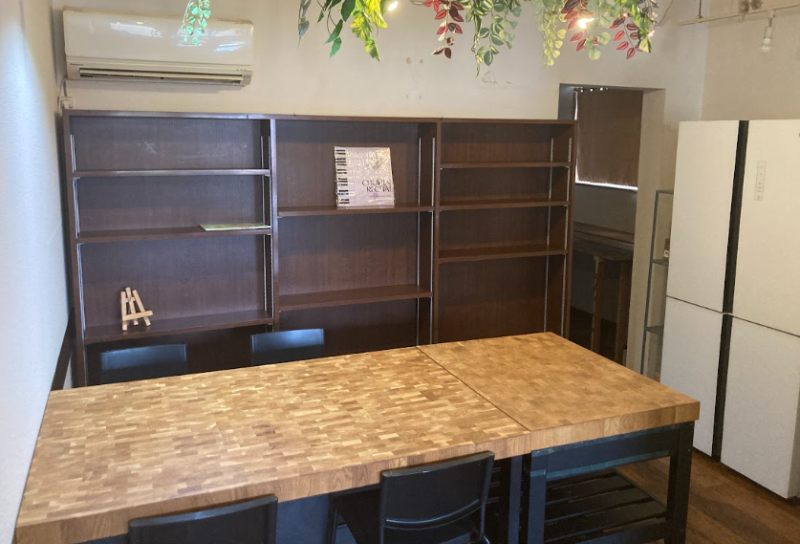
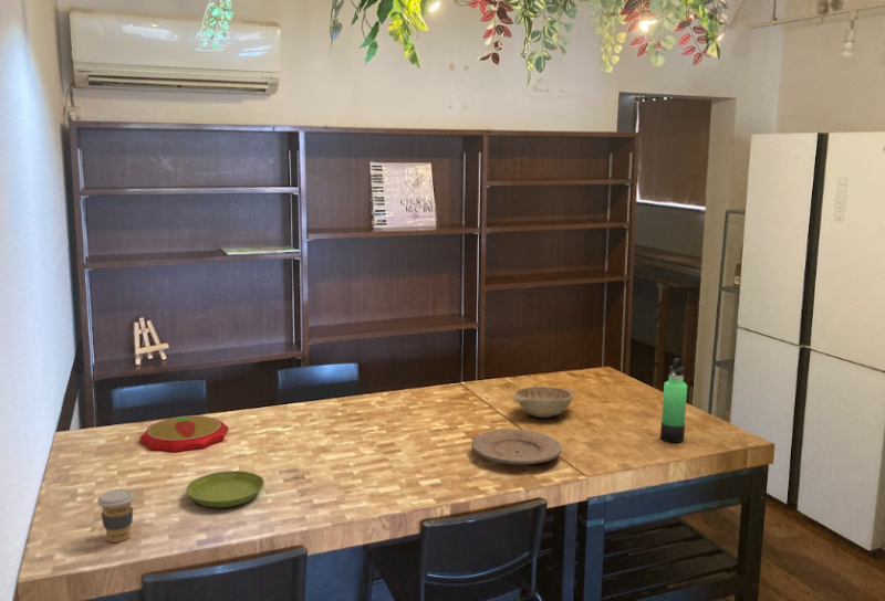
+ plate (516, 449)
+ decorative bowl (543, 402)
+ coffee cup (117, 516)
+ thermos bottle (674, 399)
+ plate (185, 430)
+ saucer (226, 489)
